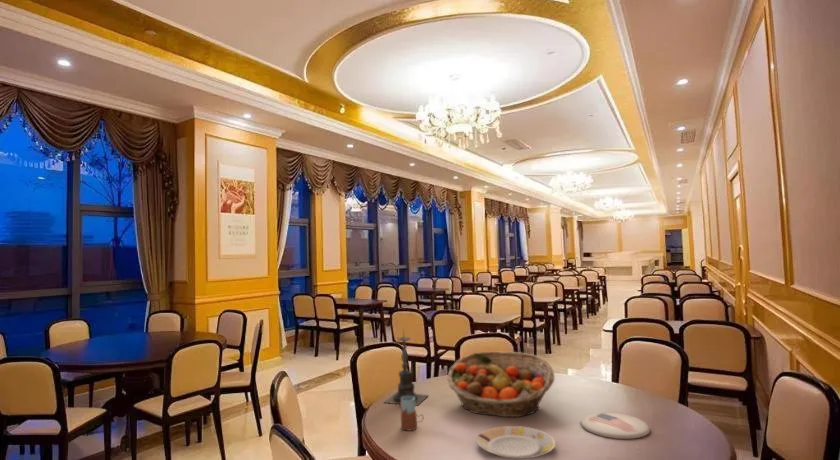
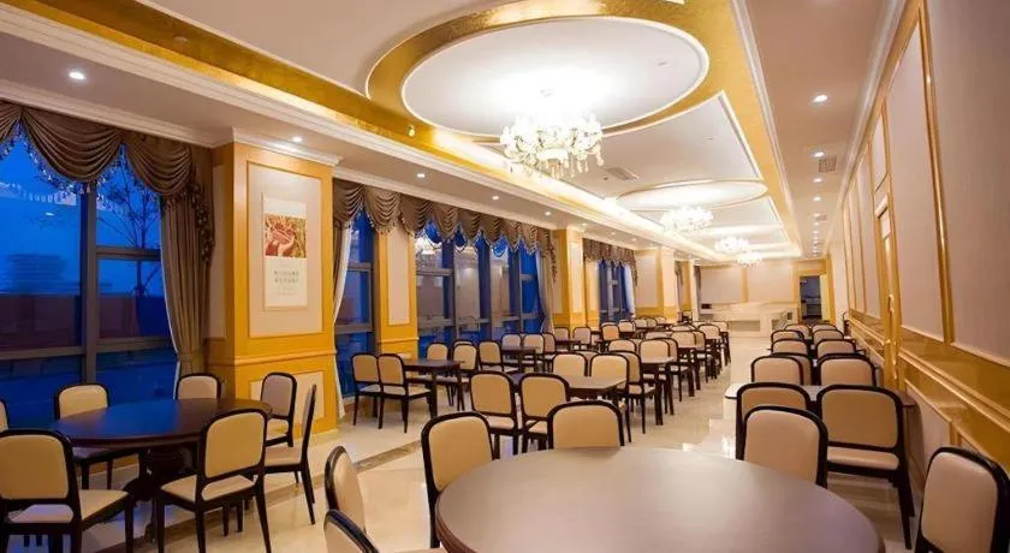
- fruit basket (499, 382)
- candle holder (405, 363)
- drinking glass (411, 413)
- plate (614, 424)
- plate (515, 443)
